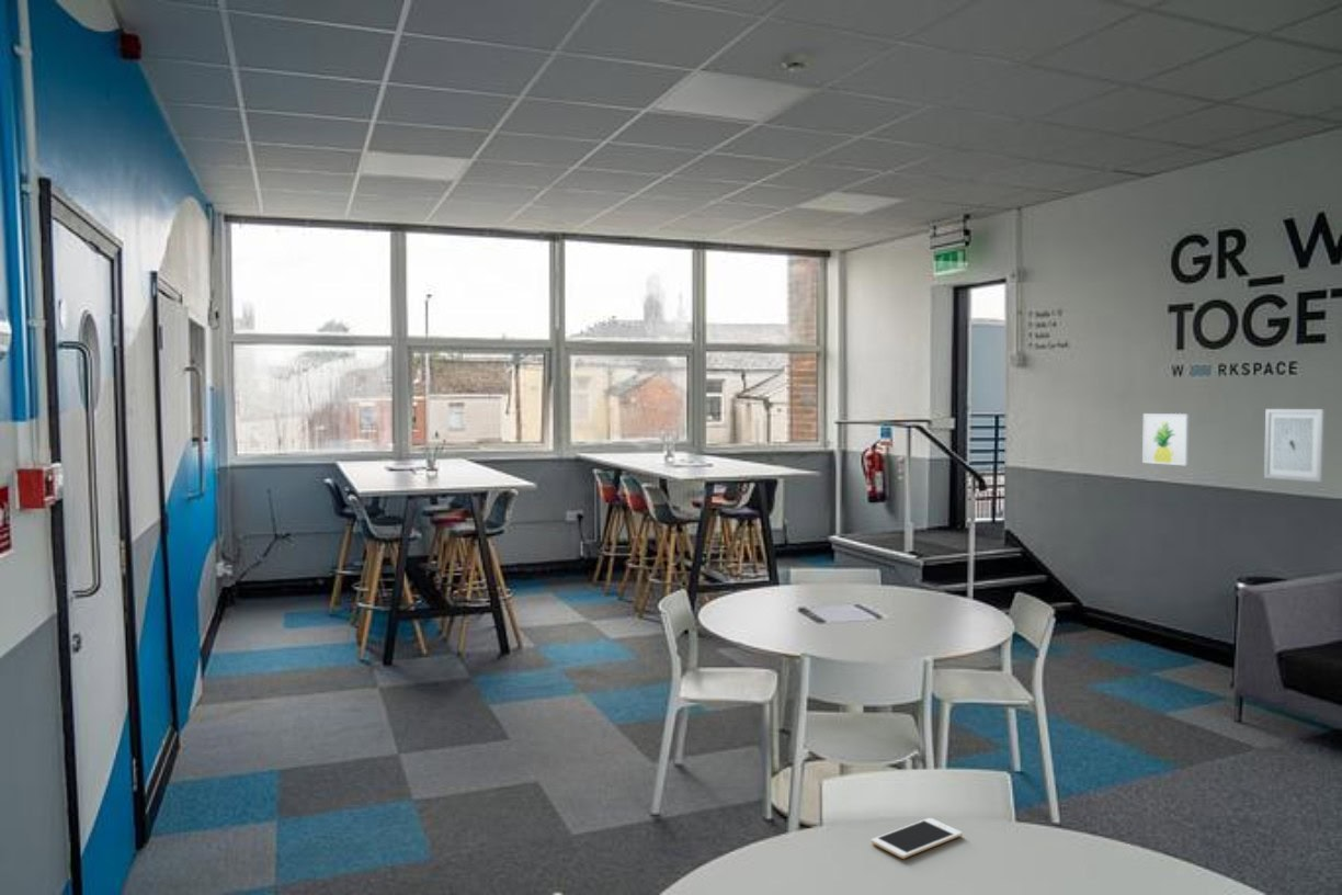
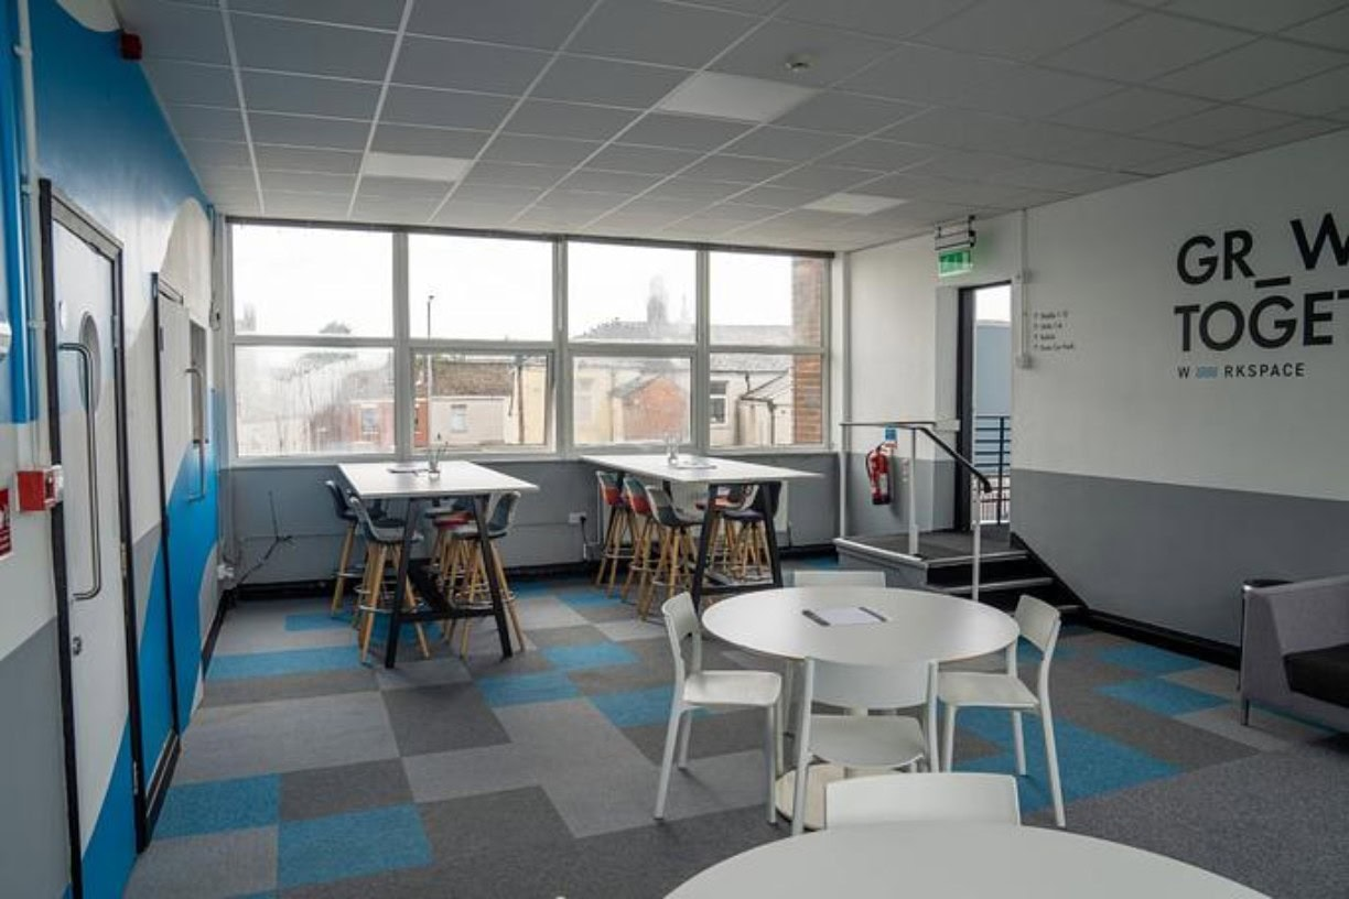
- wall art (1164, 439)
- cell phone (917, 837)
- wall art (1294, 444)
